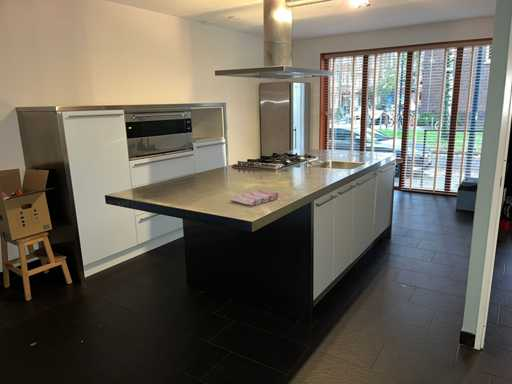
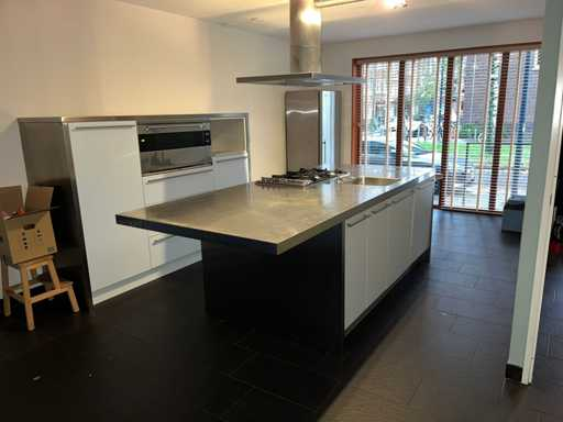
- dish towel (254, 196)
